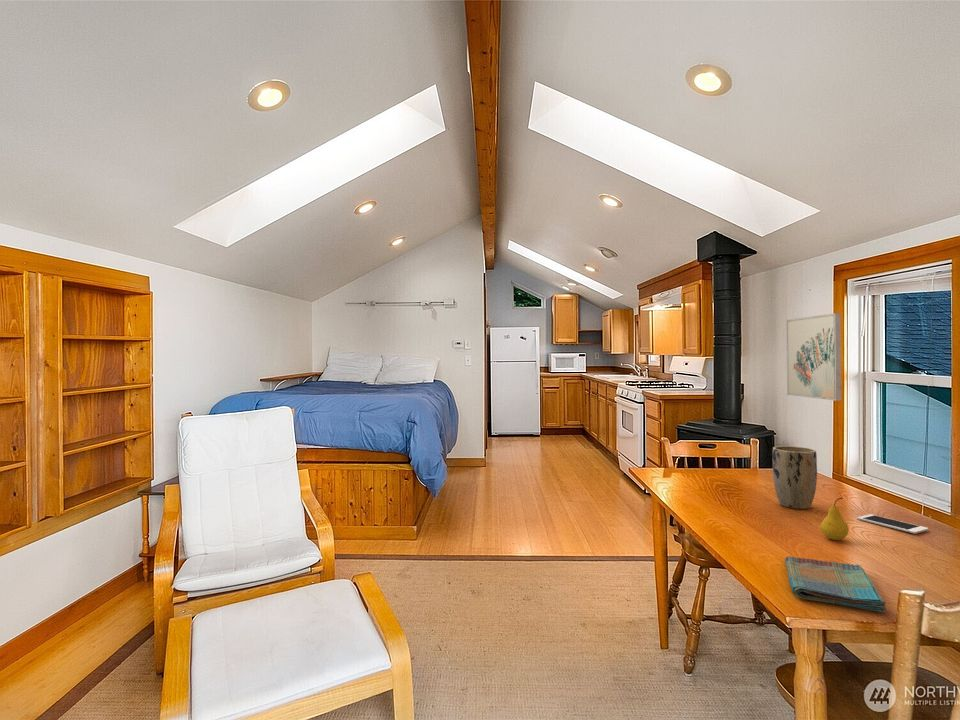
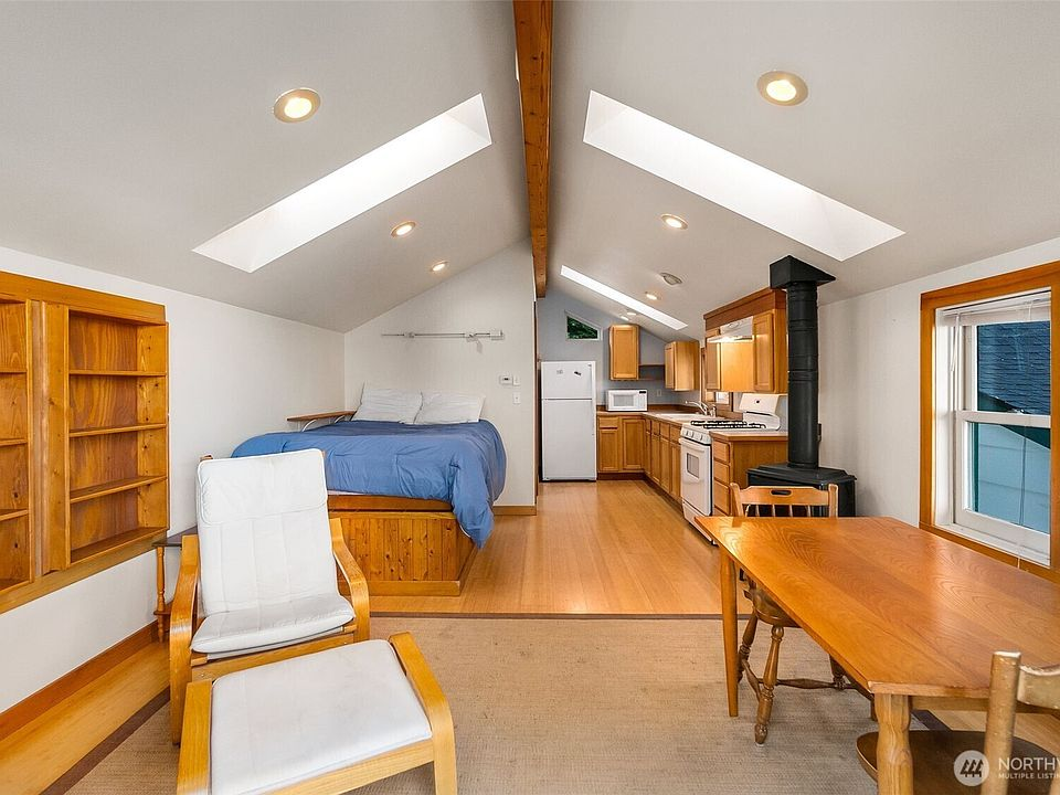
- plant pot (794, 477)
- fruit (834, 518)
- dish towel (829, 579)
- wall art (811, 357)
- cell phone (891, 523)
